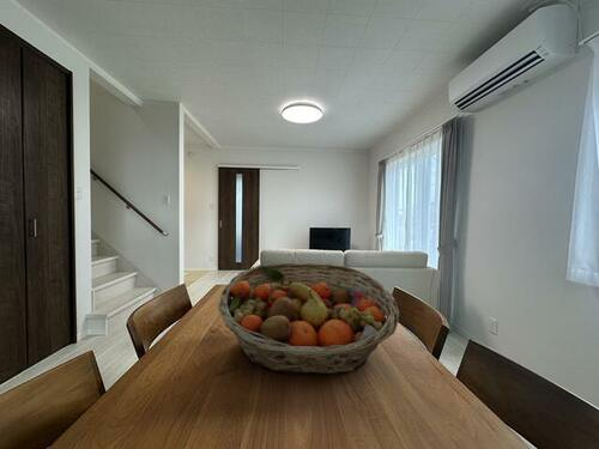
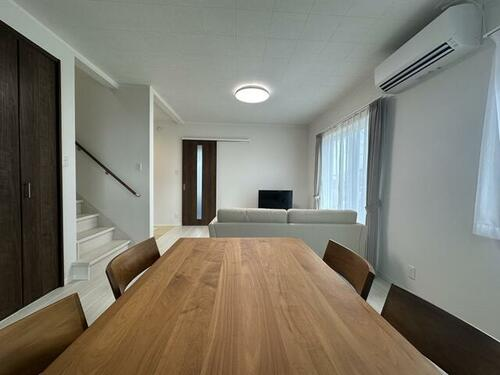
- fruit basket (307, 309)
